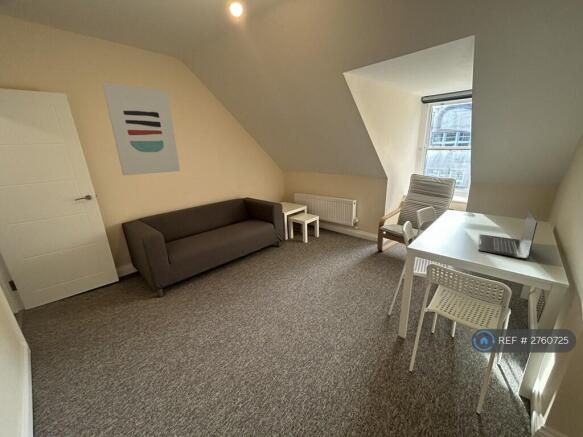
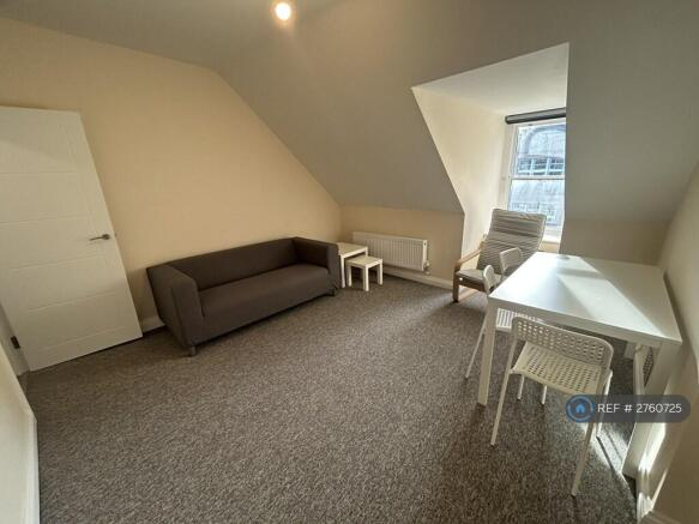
- laptop (503, 237)
- wall art (145, 131)
